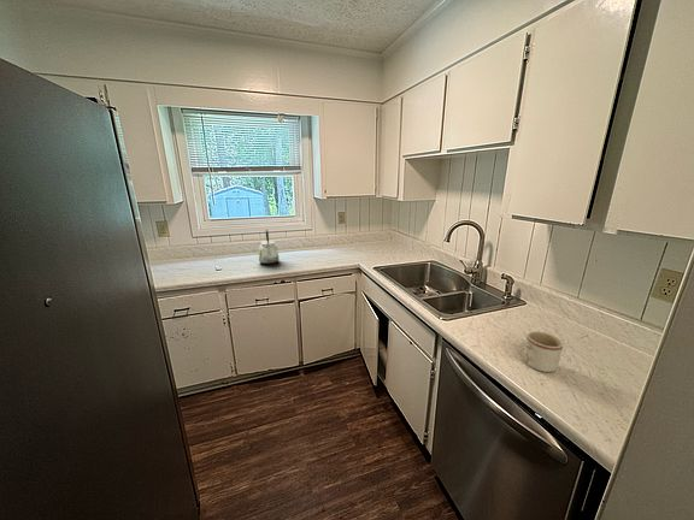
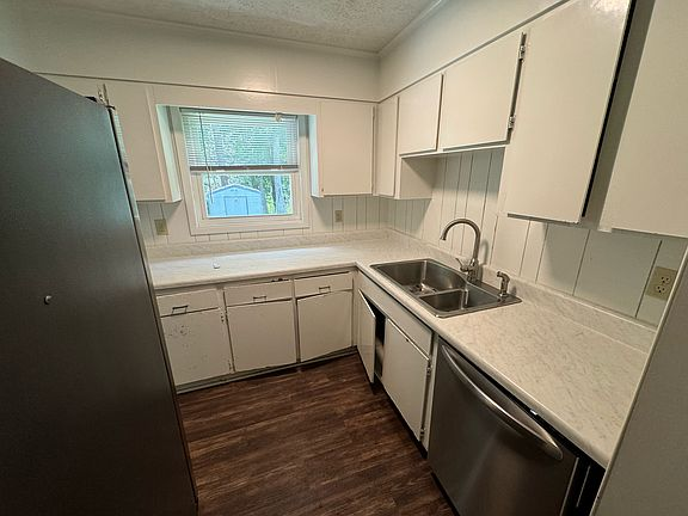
- mug (536, 351)
- kettle (267, 246)
